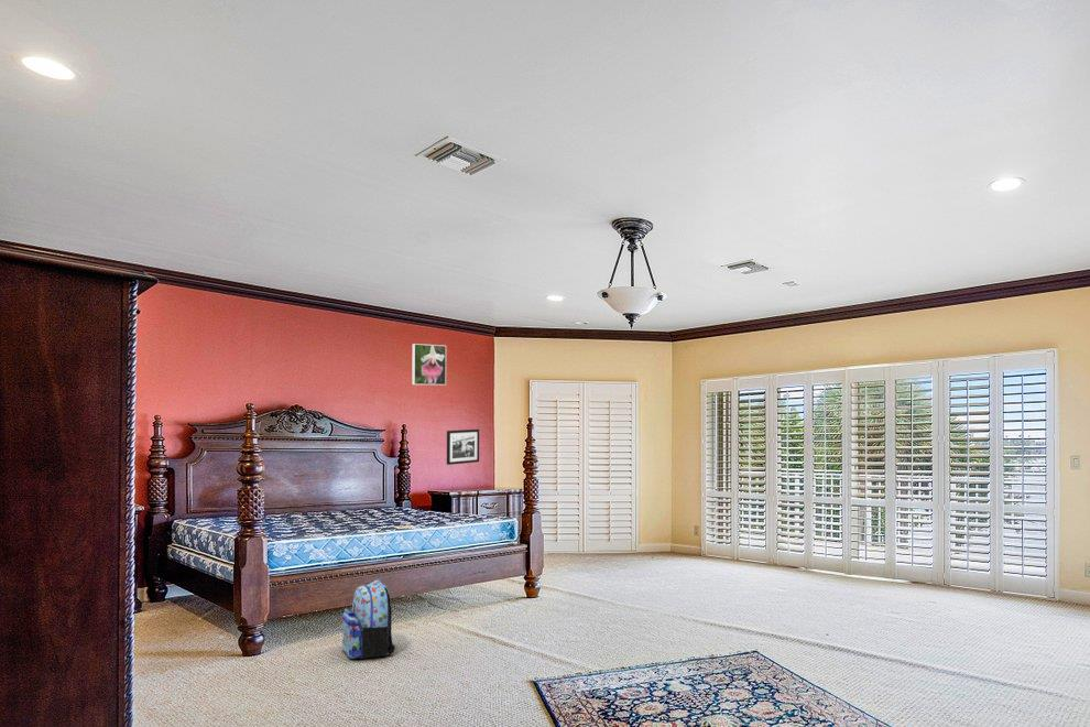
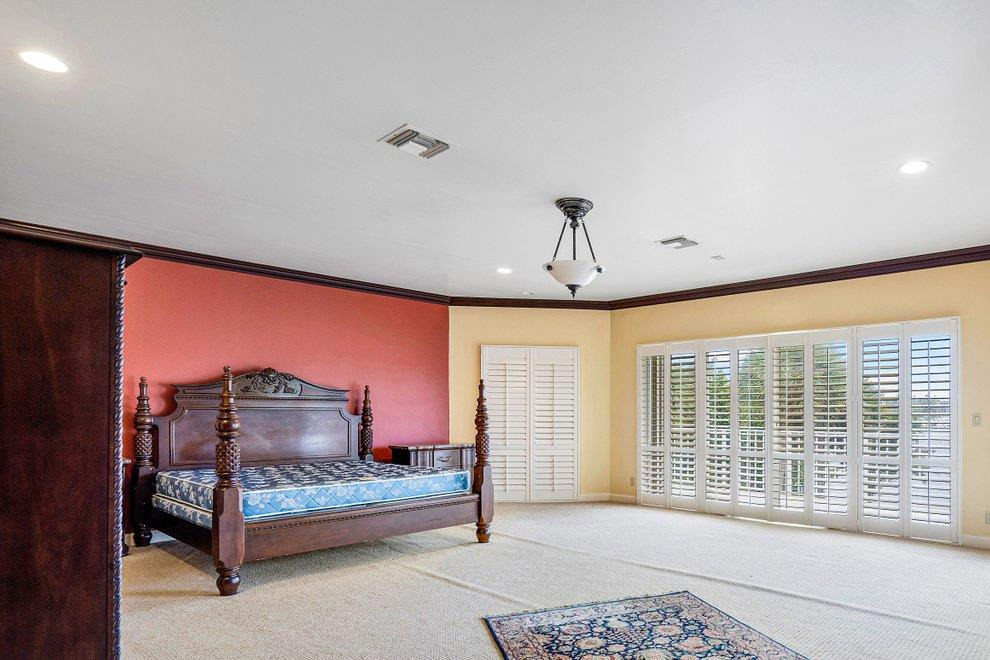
- picture frame (462, 446)
- backpack (367, 617)
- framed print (429, 365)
